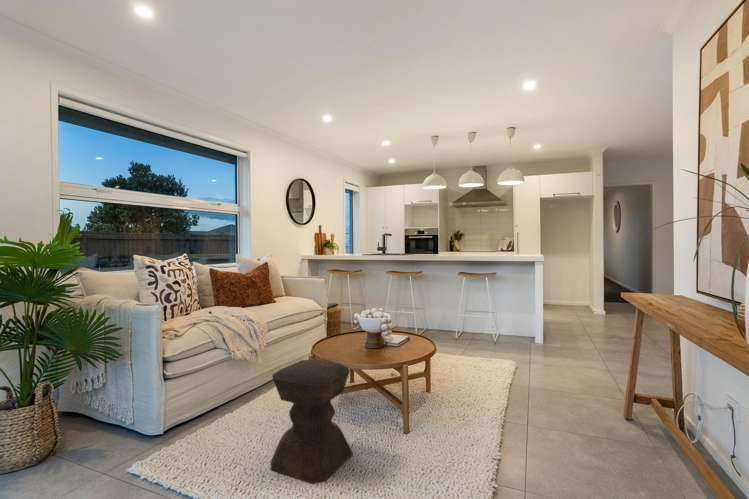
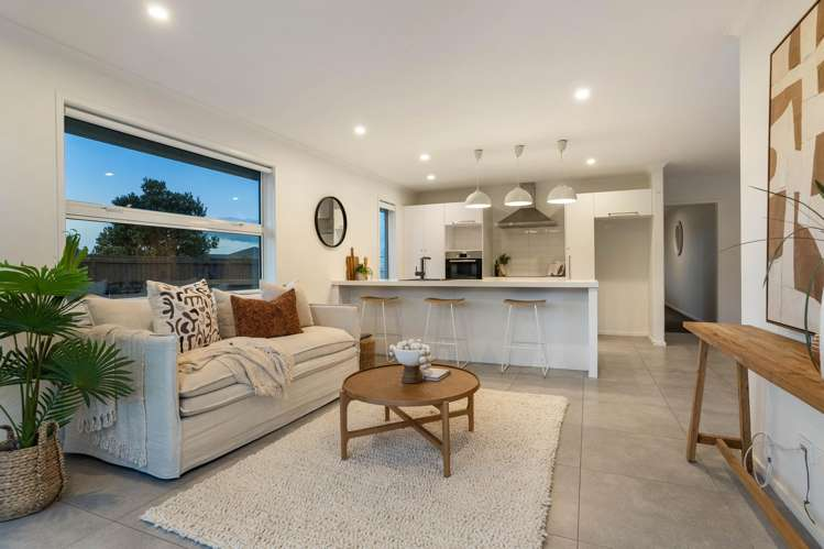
- stool (312, 413)
